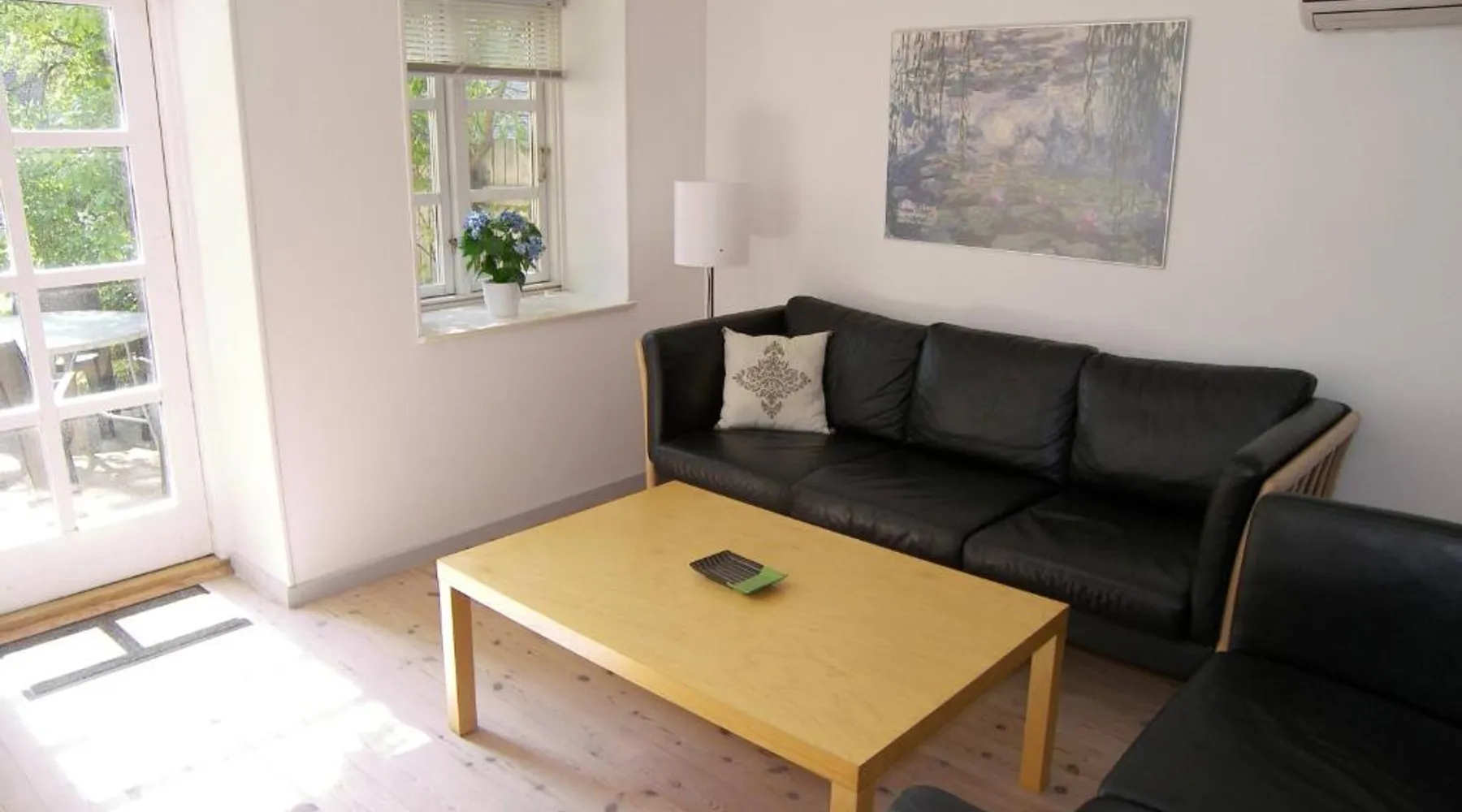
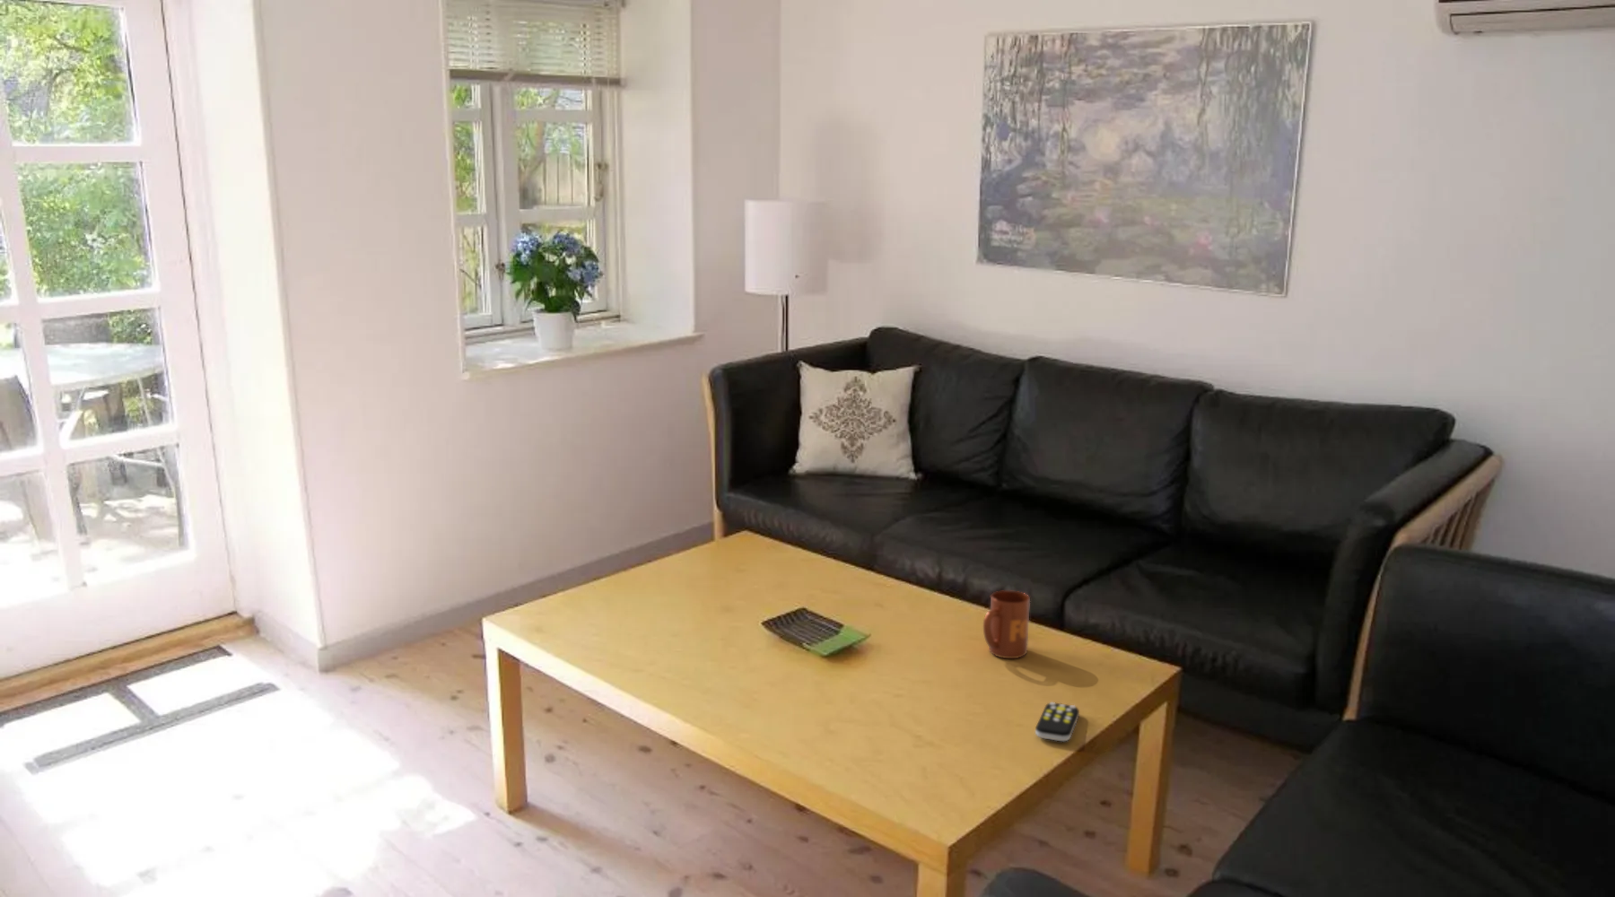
+ remote control (1057, 720)
+ mug (1002, 626)
